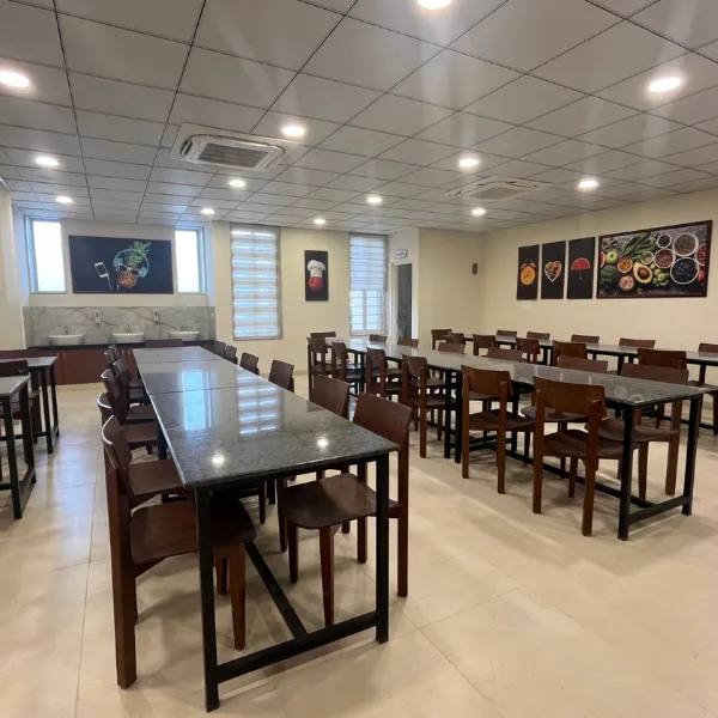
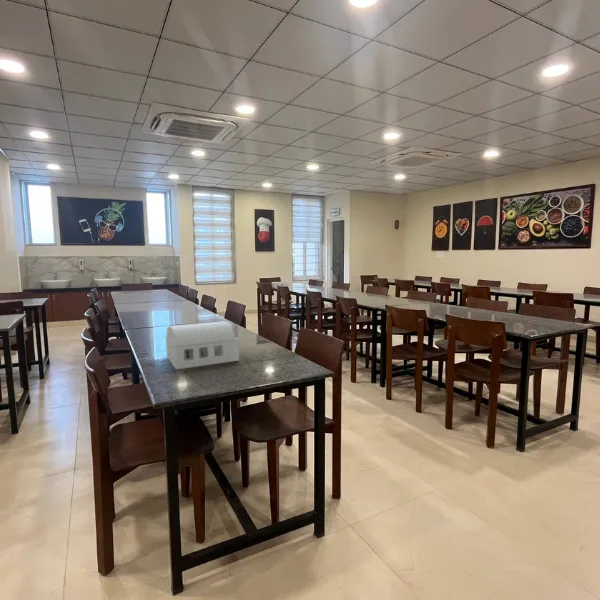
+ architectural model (201, 341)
